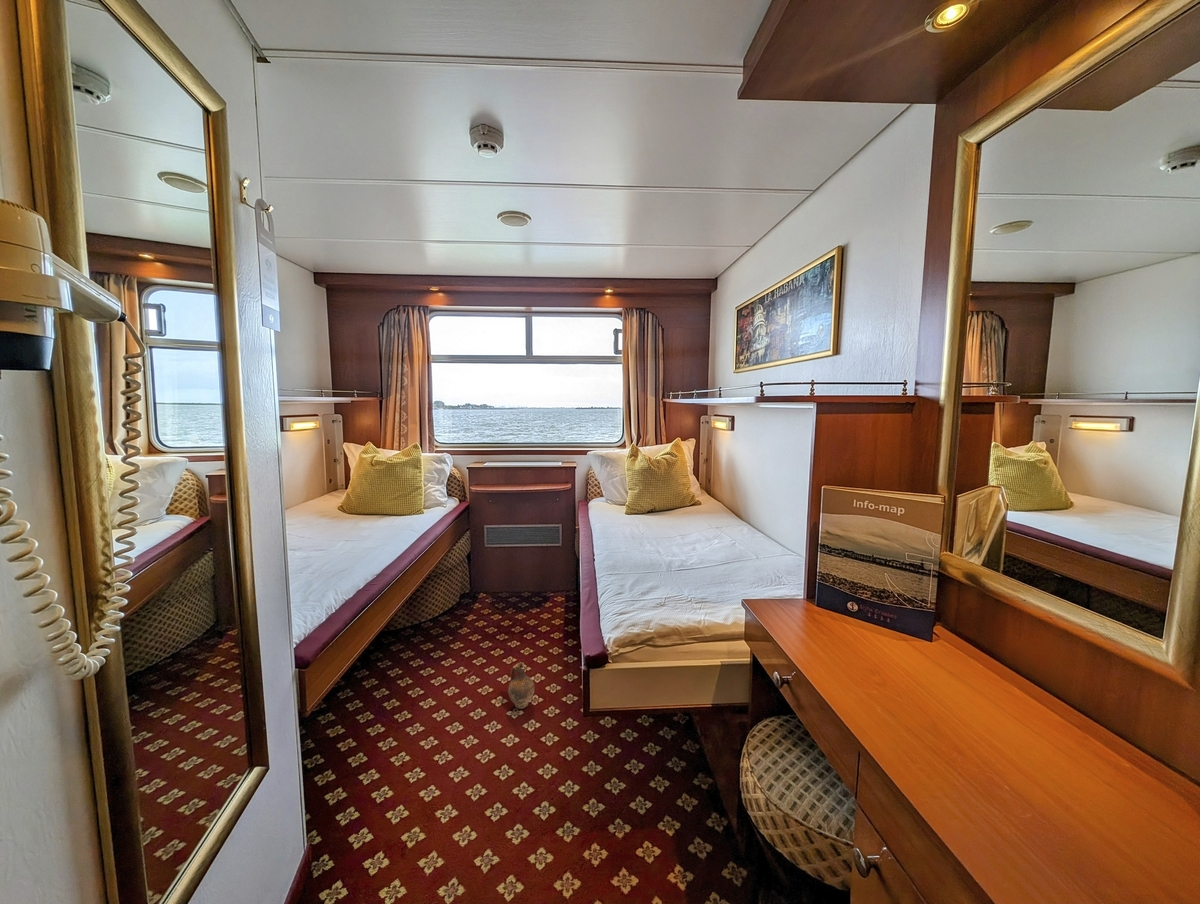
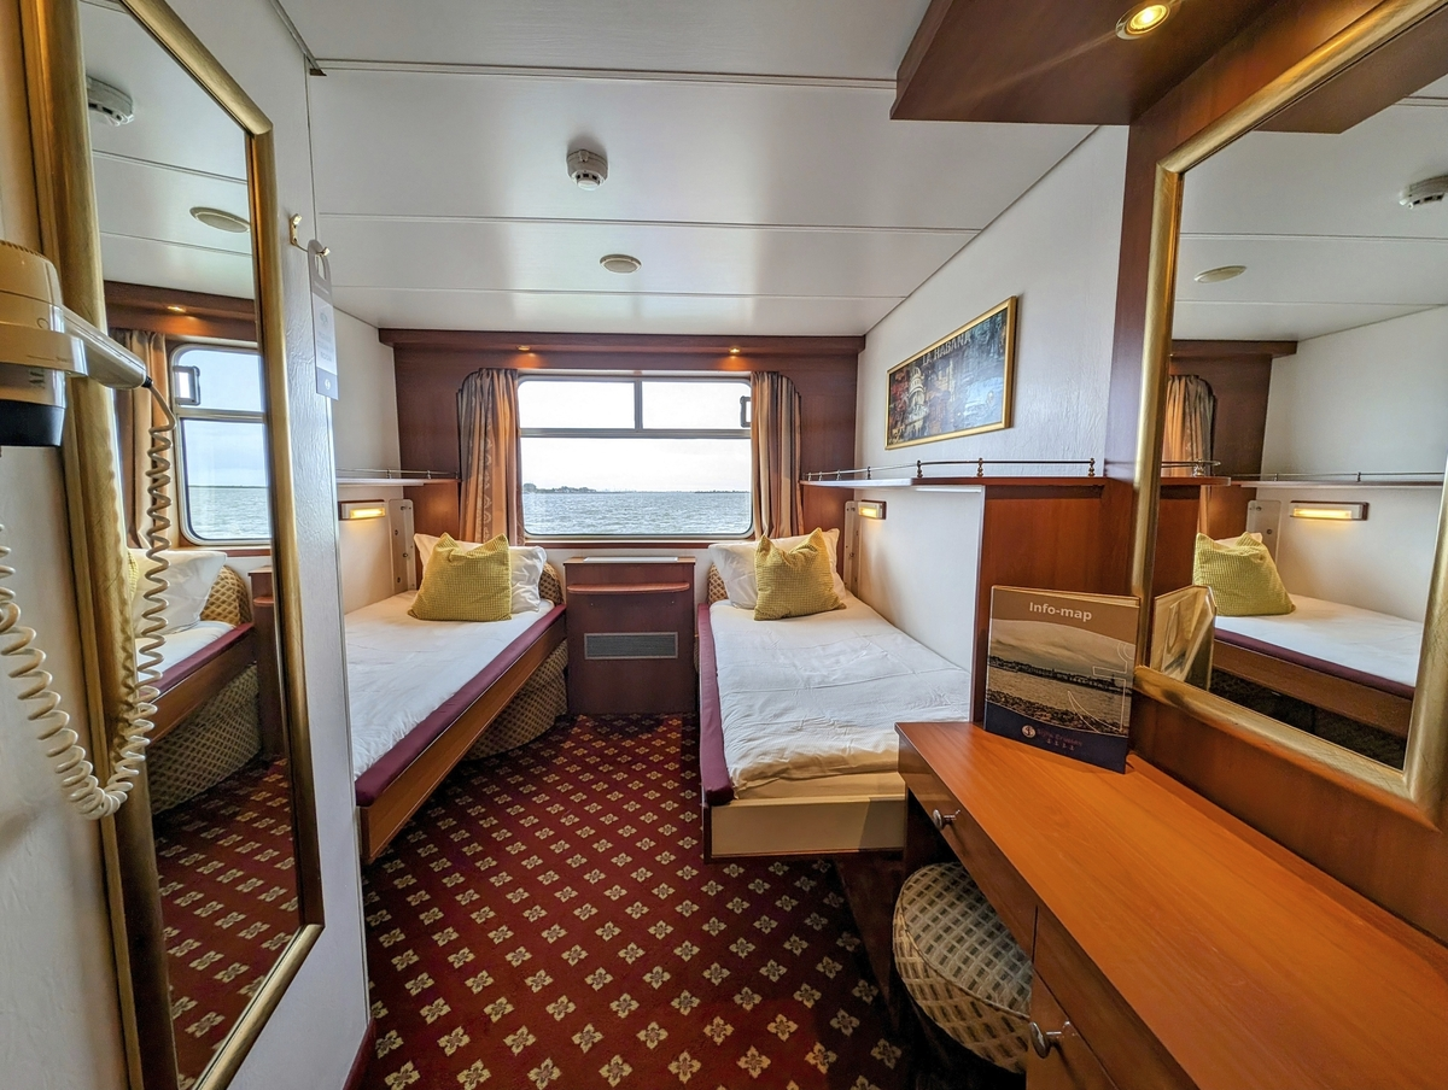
- ceramic jug (521, 685)
